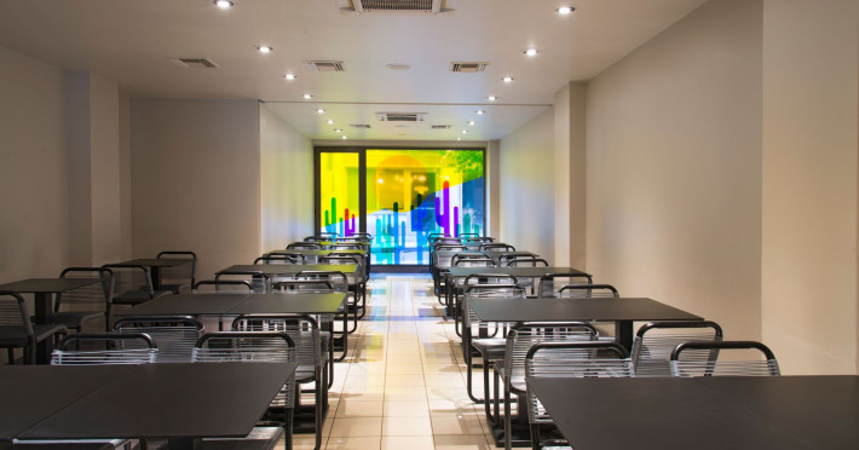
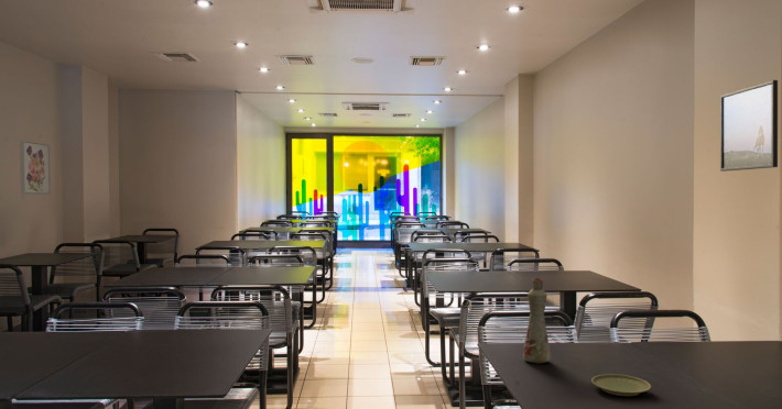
+ wall art (35, 168)
+ plate (620, 386)
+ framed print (747, 129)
+ bottle (536, 319)
